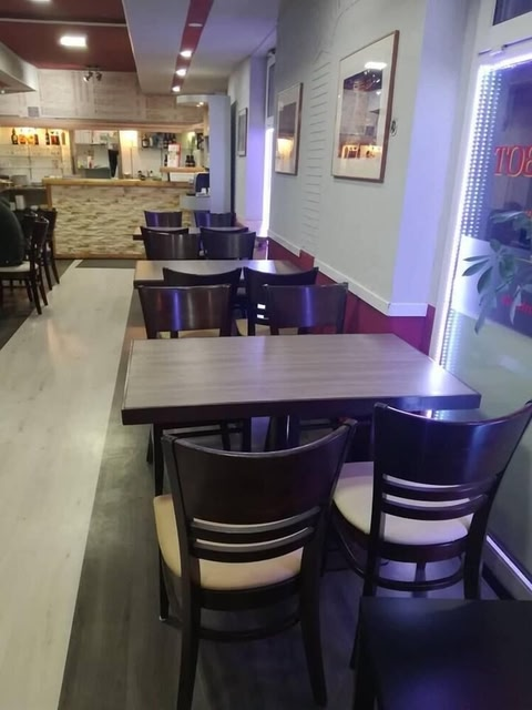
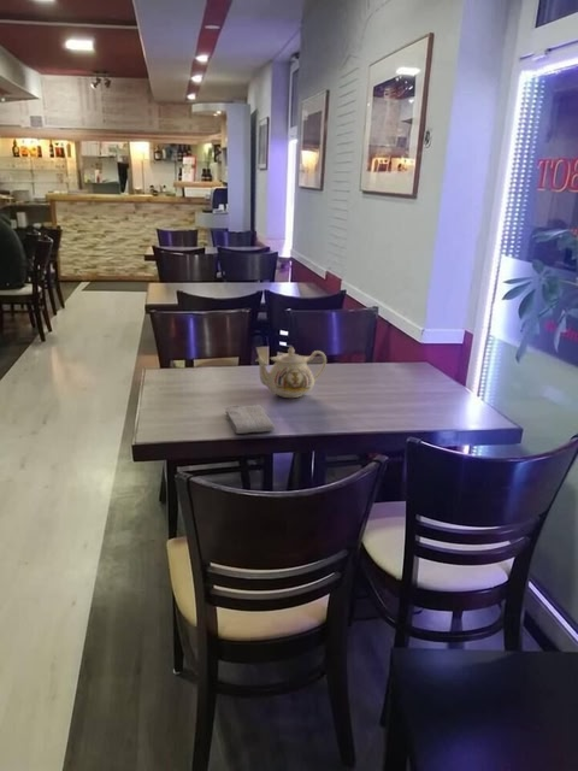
+ teapot (290, 370)
+ washcloth (248, 418)
